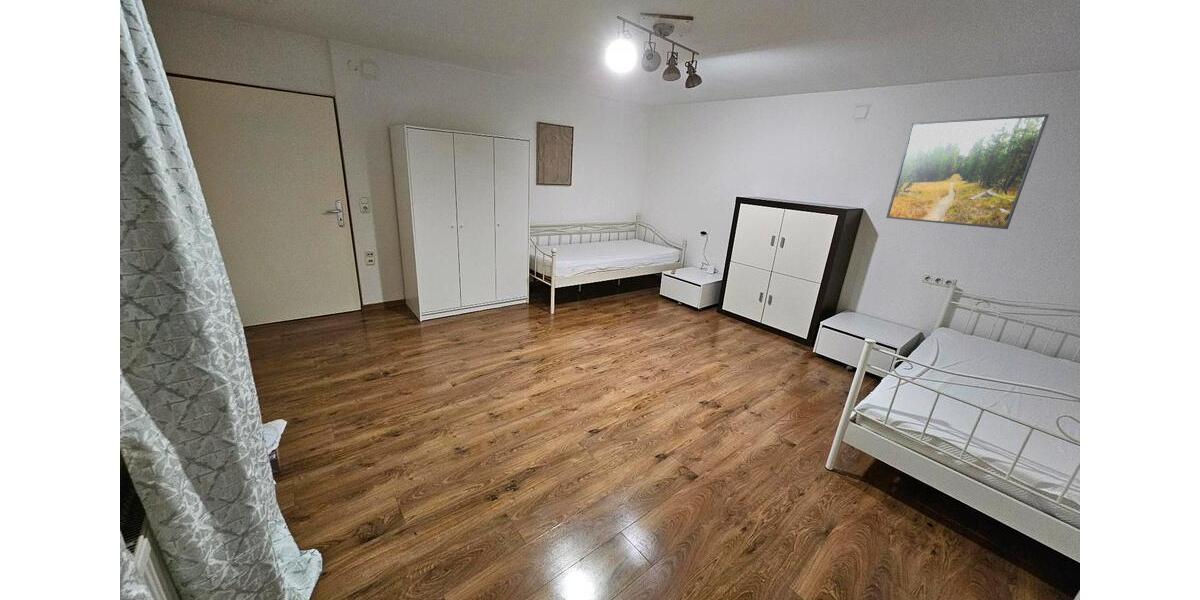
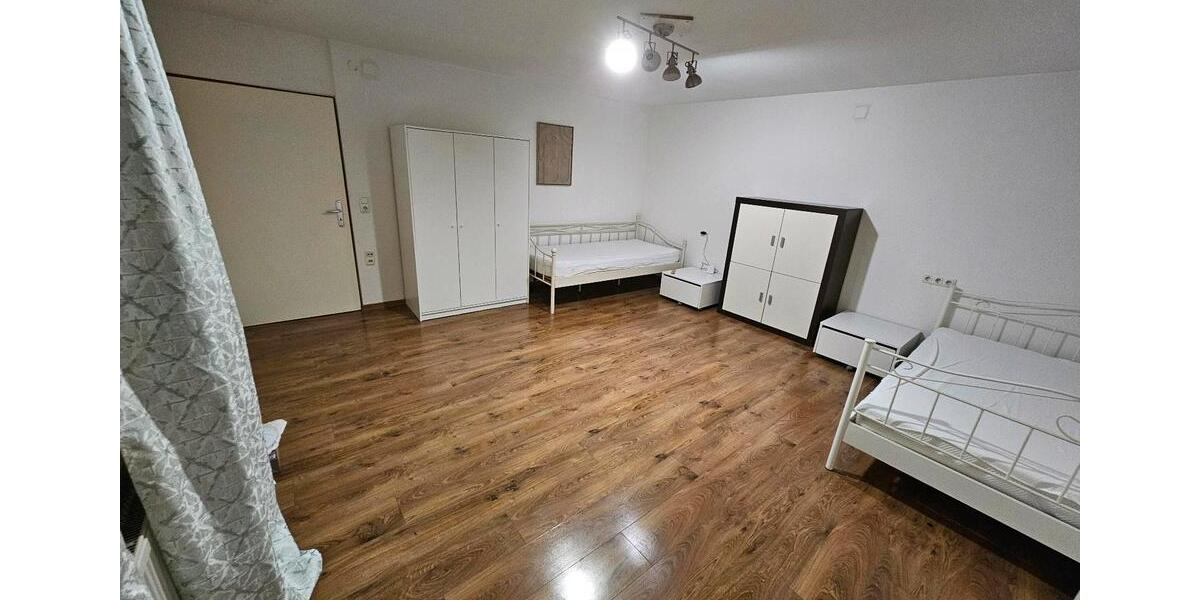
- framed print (956, 172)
